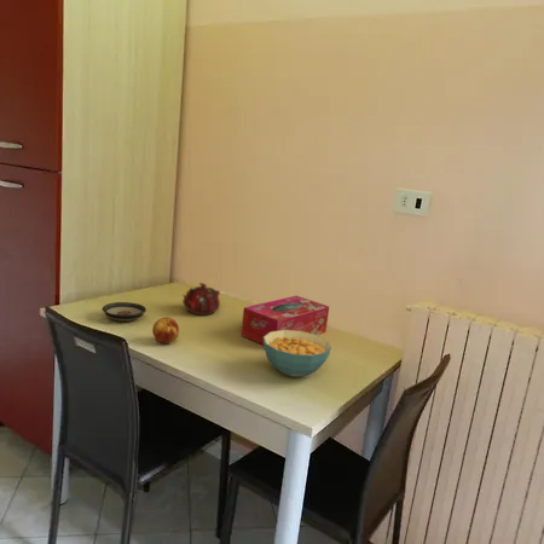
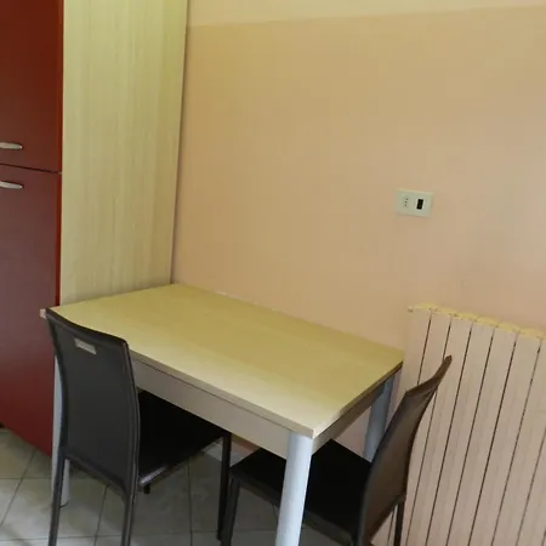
- saucer (123, 313)
- fruit (166, 330)
- teapot (201, 297)
- tissue box (285, 320)
- cereal bowl (295, 357)
